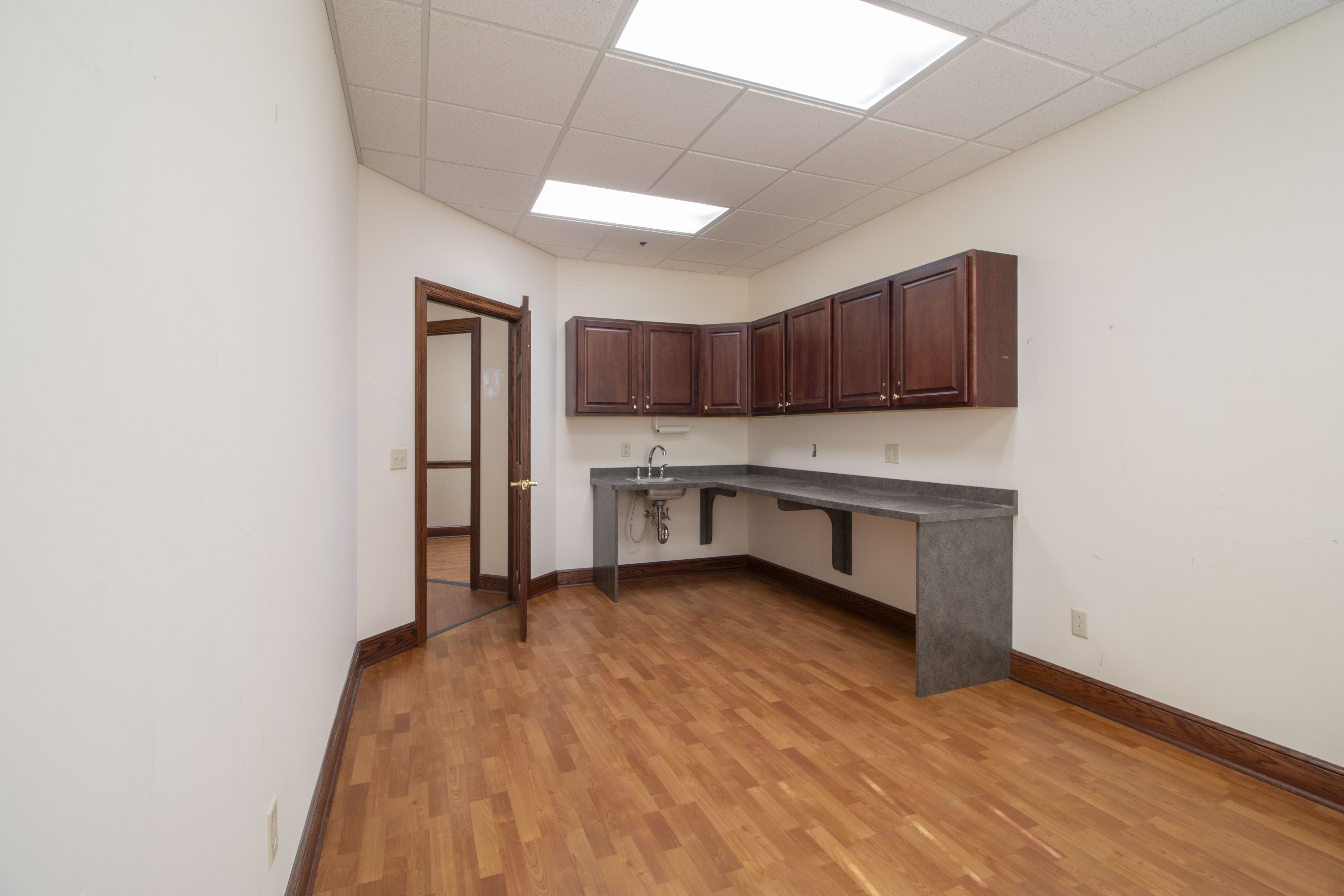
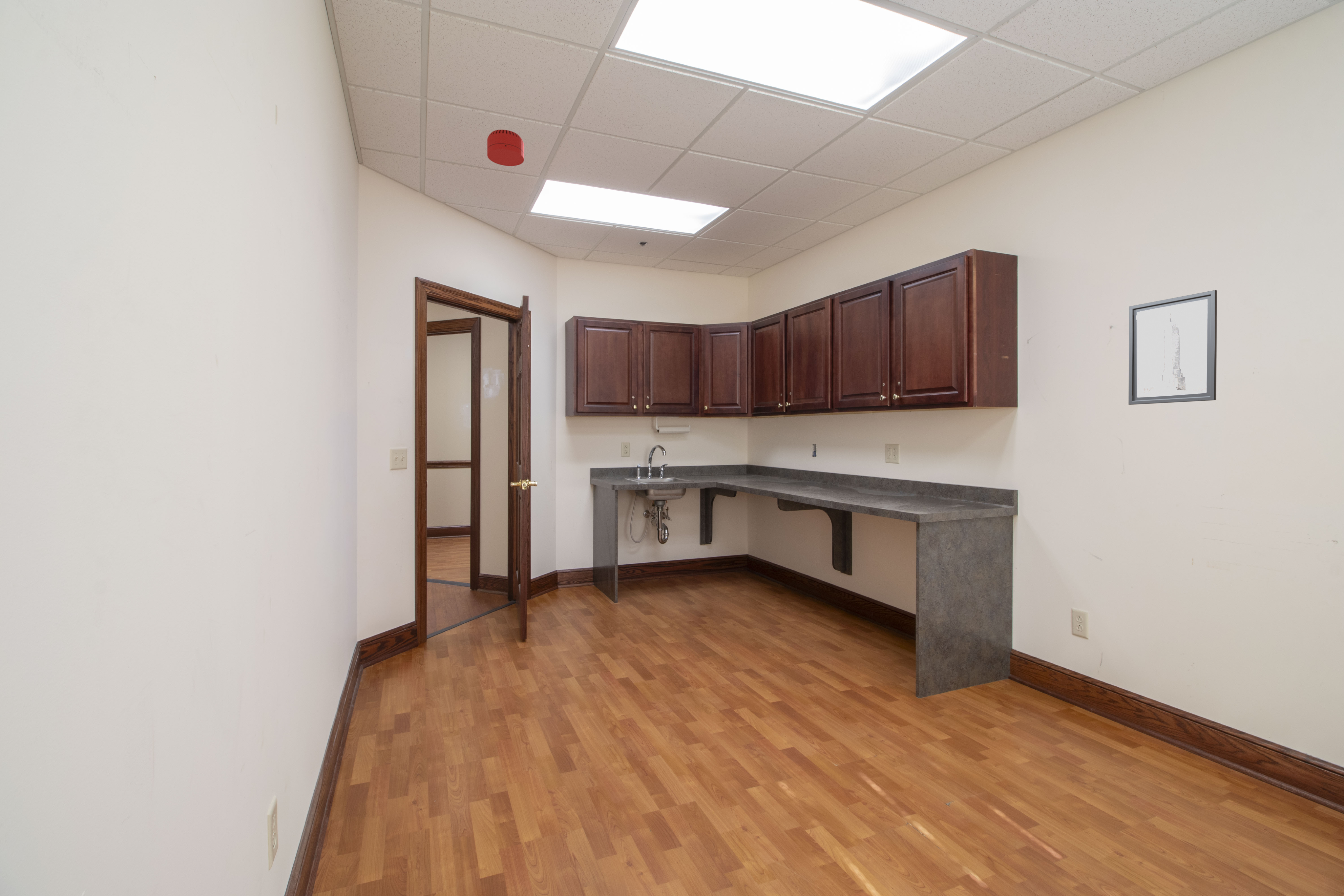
+ wall art (1170, 351)
+ smoke detector (506, 147)
